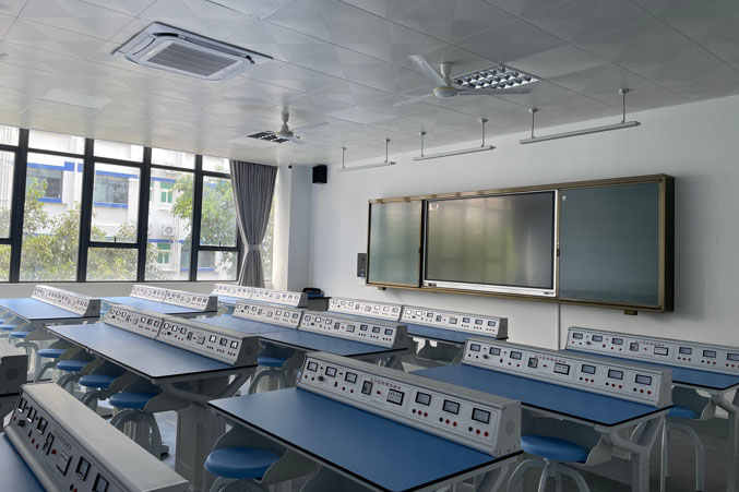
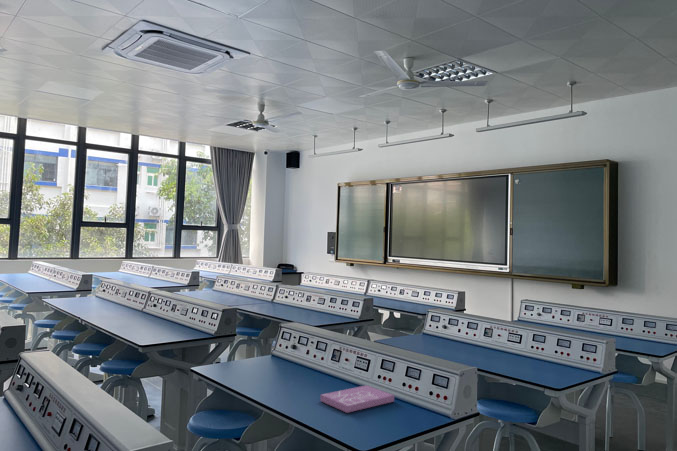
+ book (357, 398)
